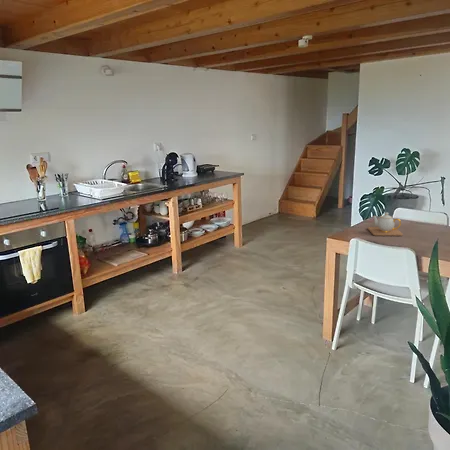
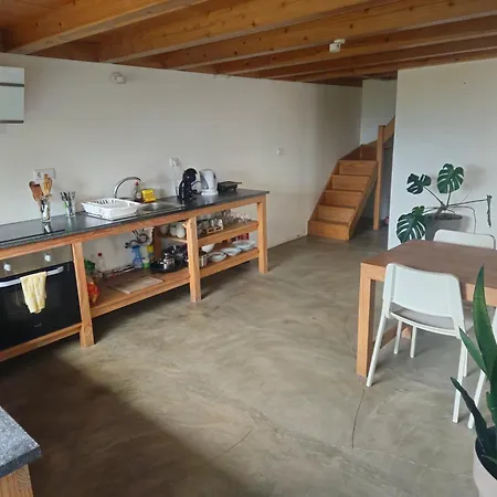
- teapot (385, 222)
